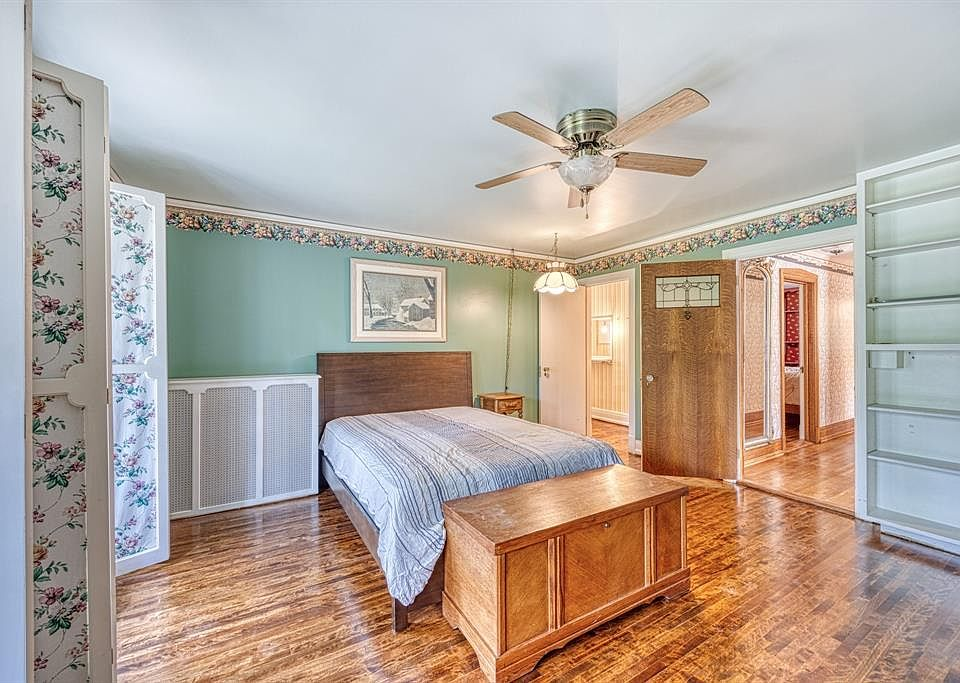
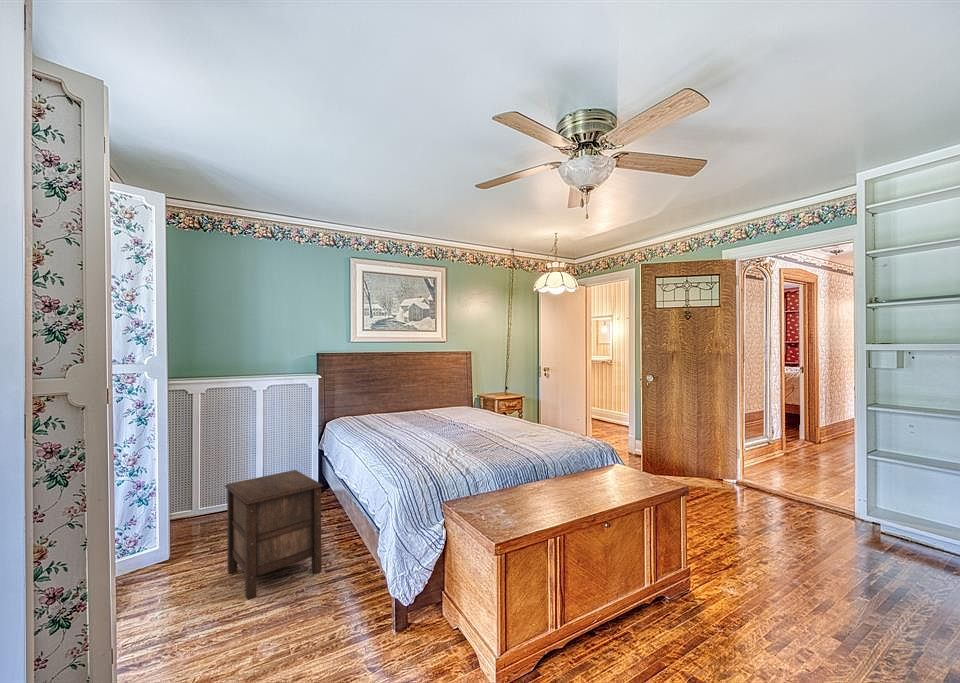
+ nightstand (274, 527)
